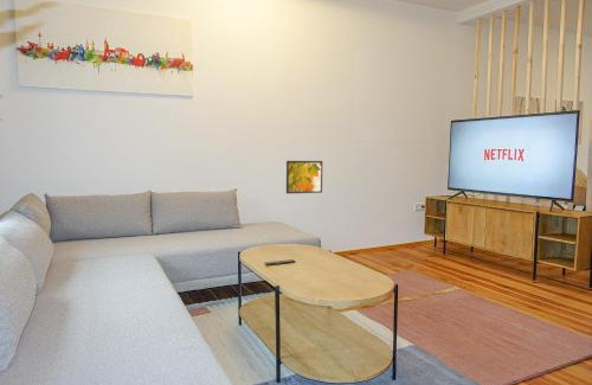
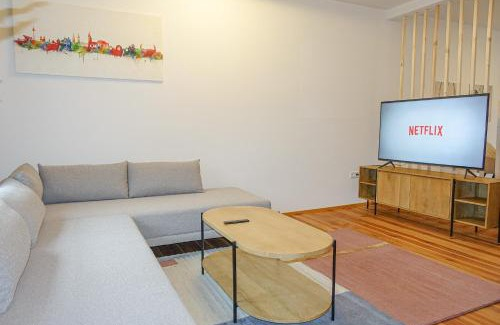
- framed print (304, 177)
